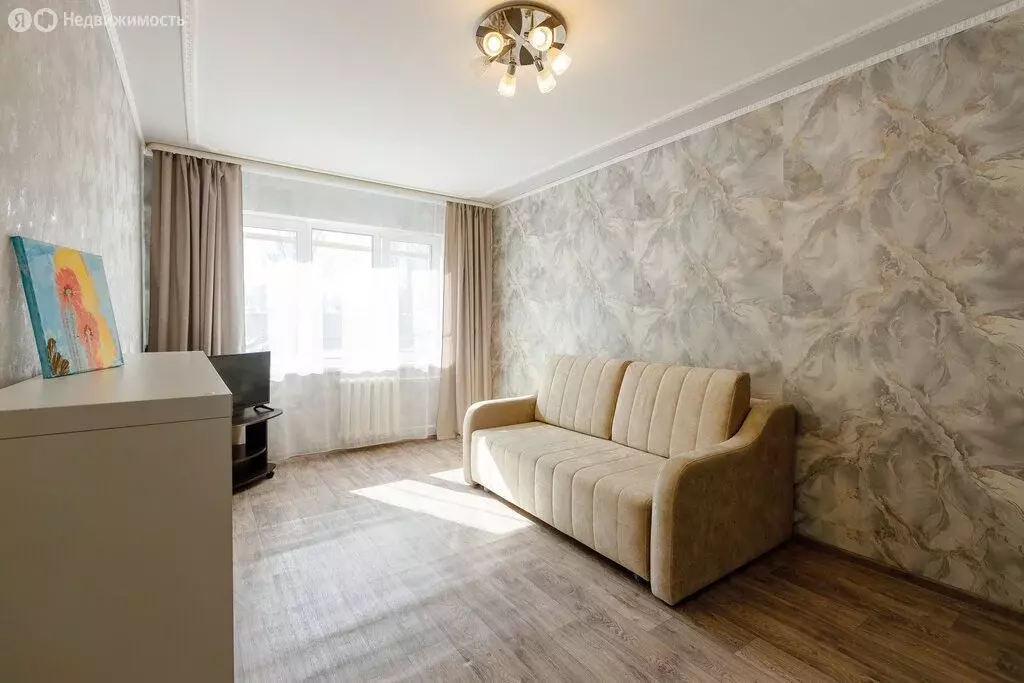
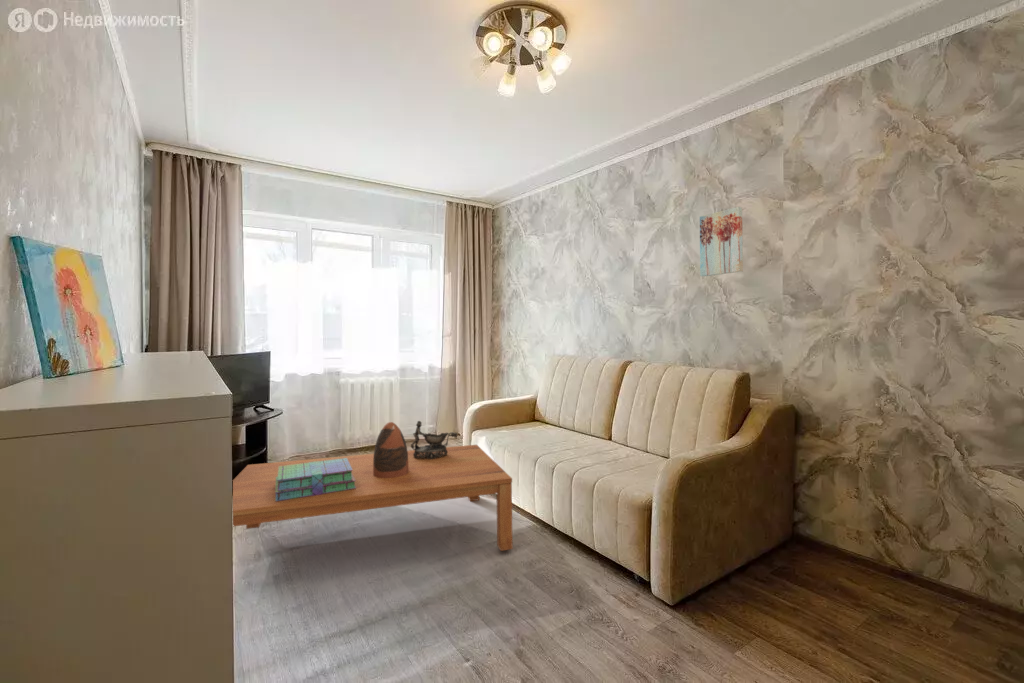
+ wall art (720, 243)
+ stack of books (315, 476)
+ decorative bowl (433, 437)
+ decorative vase (390, 447)
+ coffee table (371, 504)
